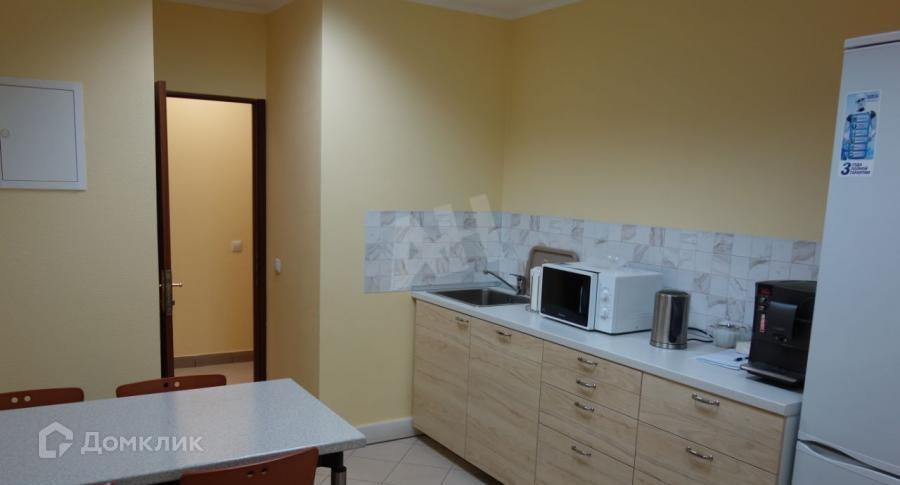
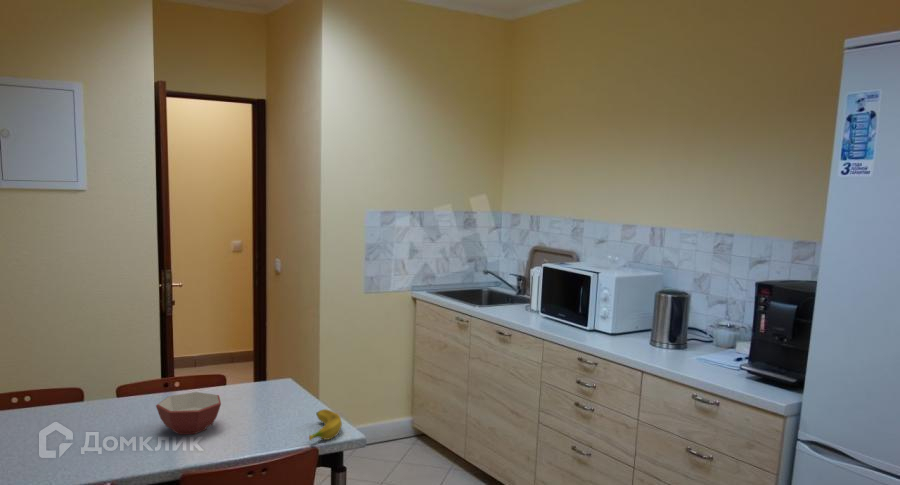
+ bowl (190, 415)
+ banana (321, 428)
